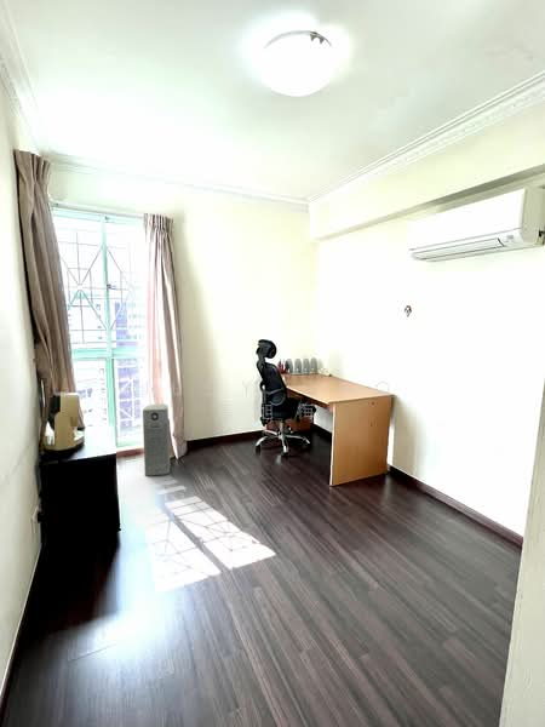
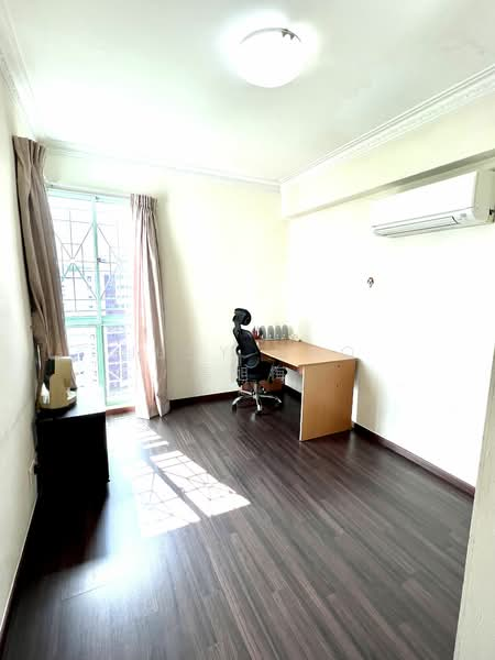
- air purifier (157, 436)
